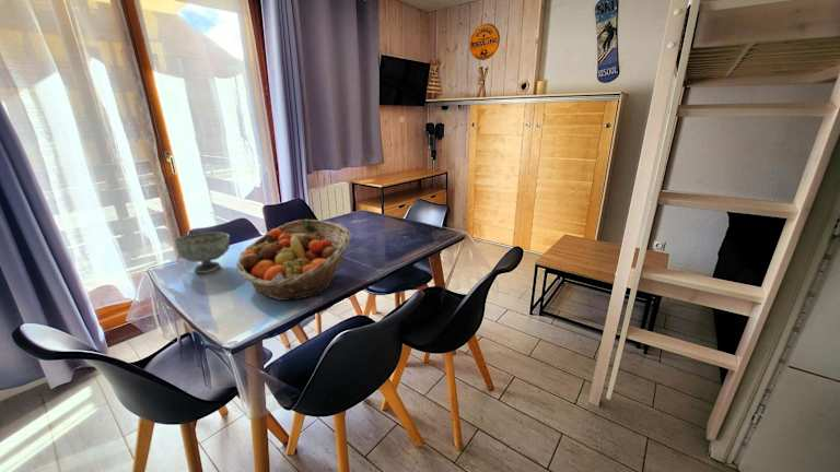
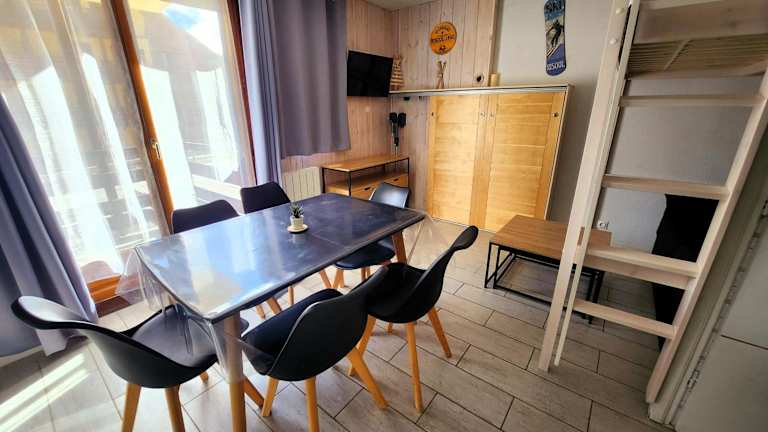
- bowl (205, 252)
- fruit basket (295, 256)
